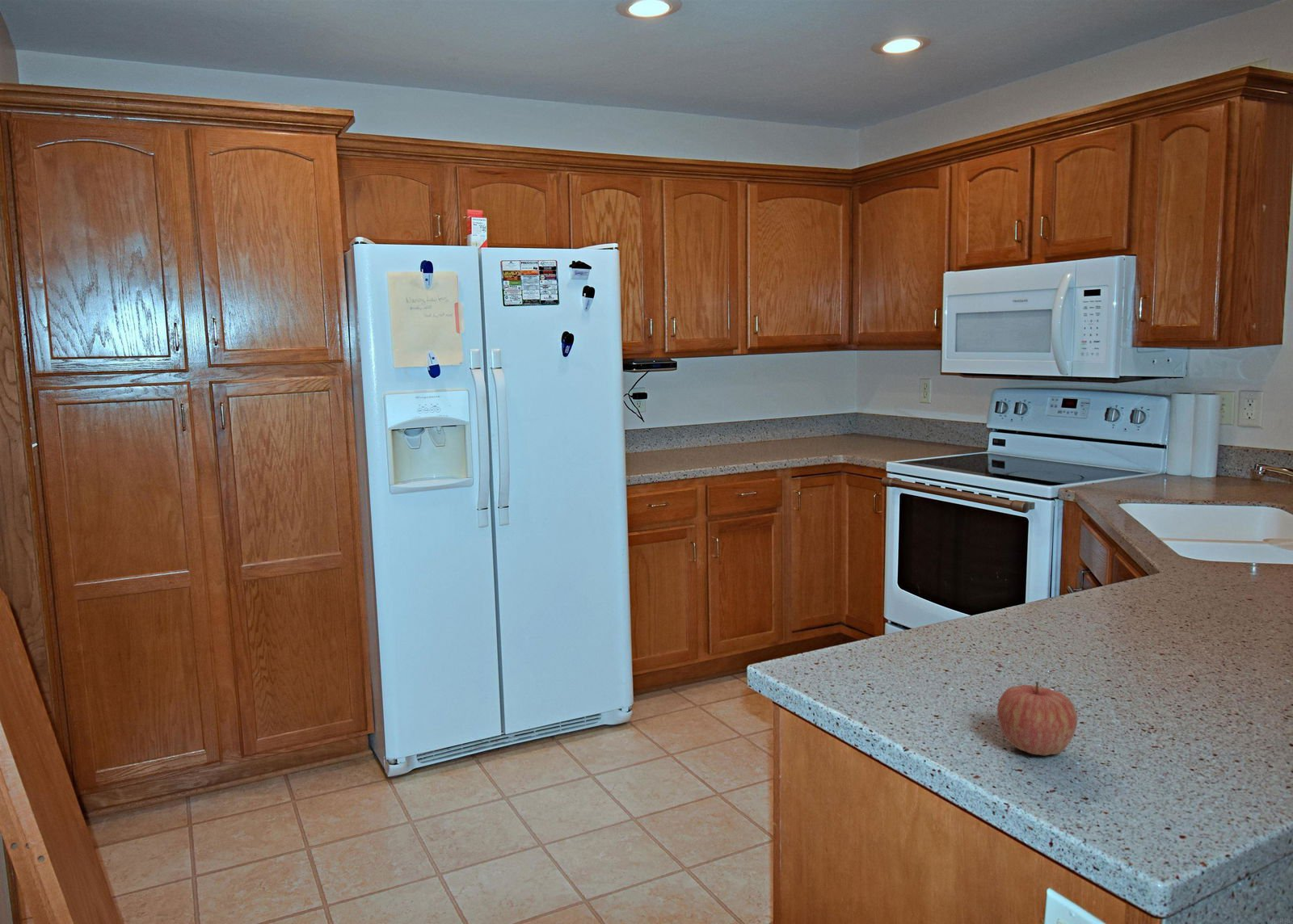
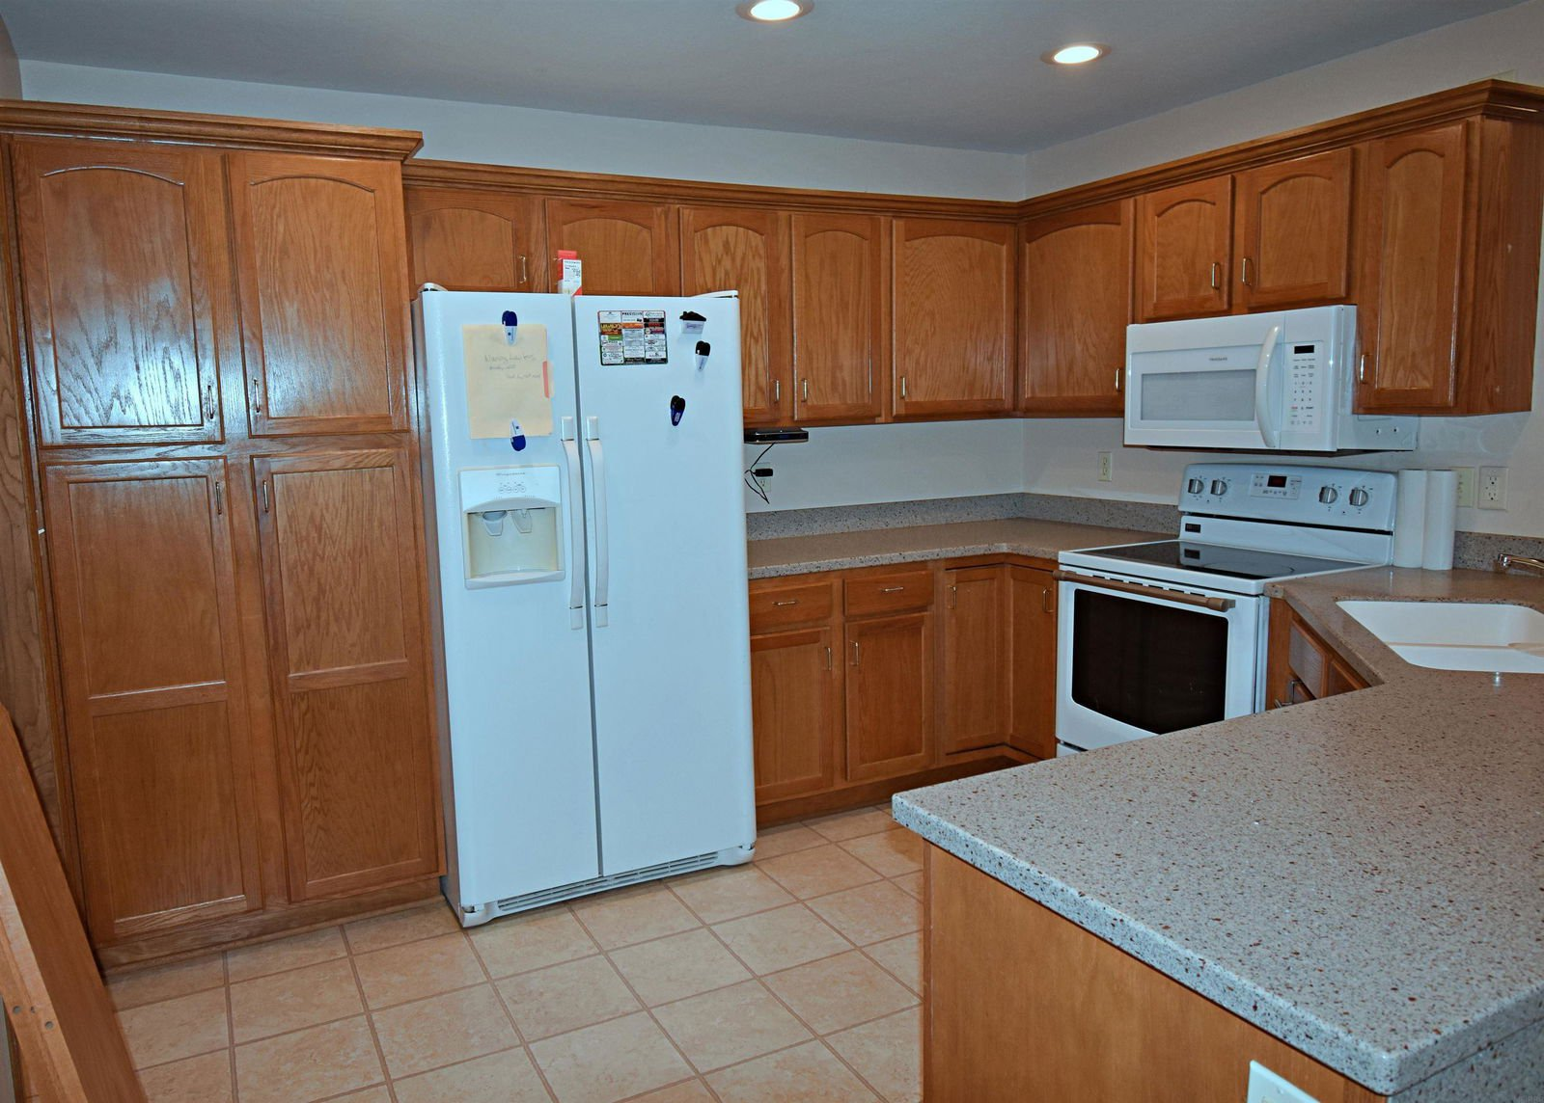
- apple (1036, 716)
